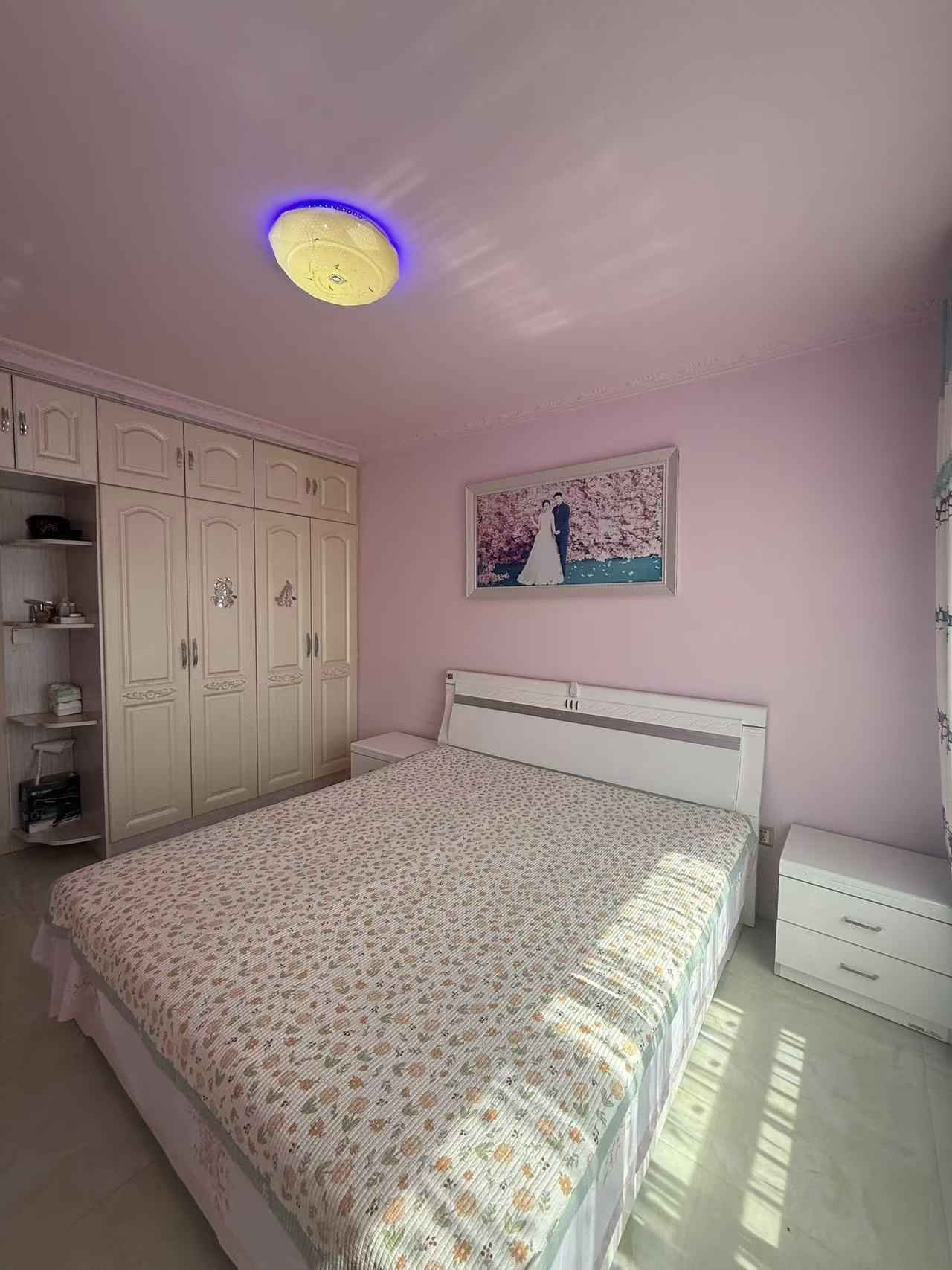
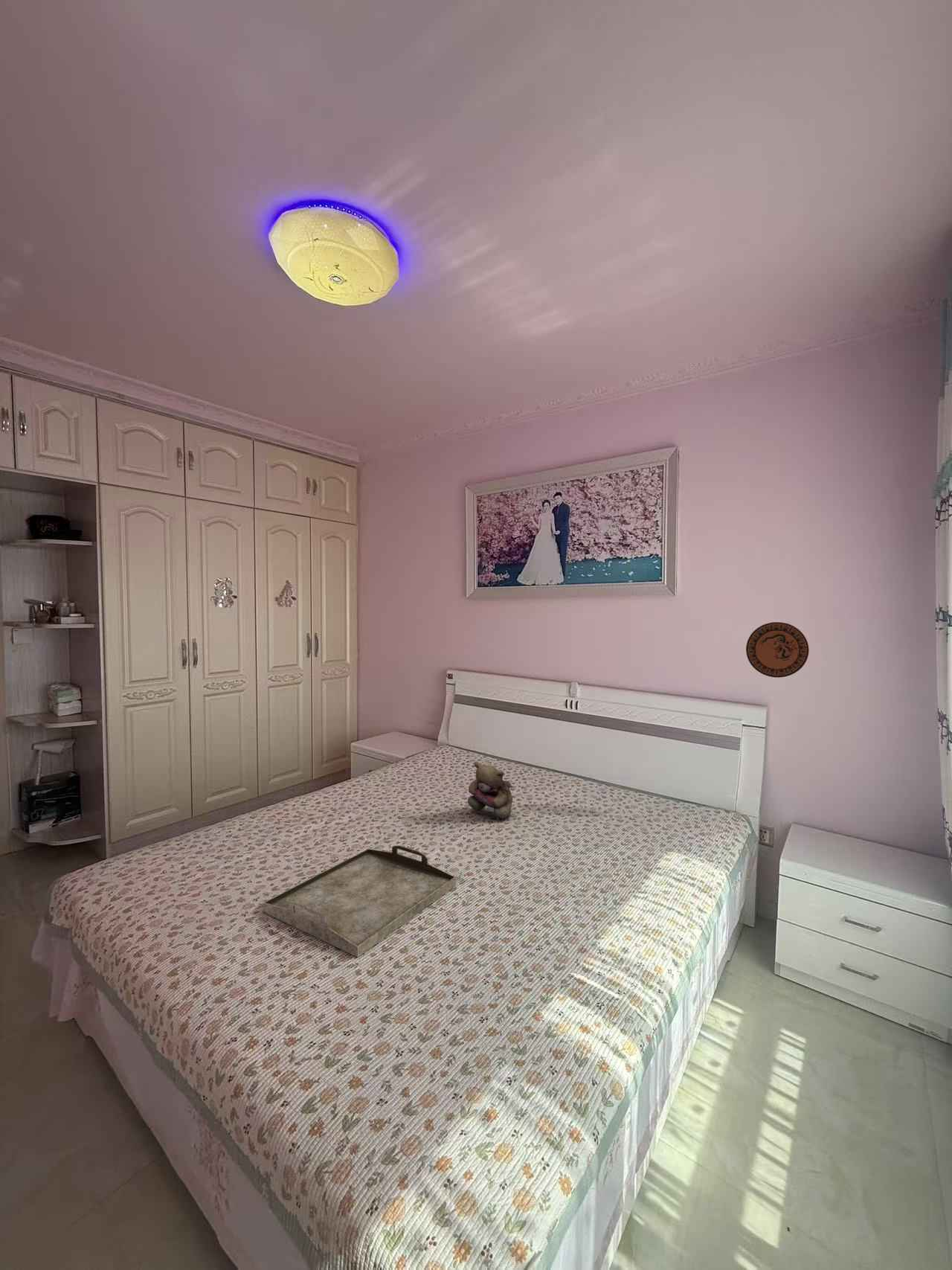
+ teddy bear (490, 786)
+ serving tray (364, 885)
+ decorative plate (776, 650)
